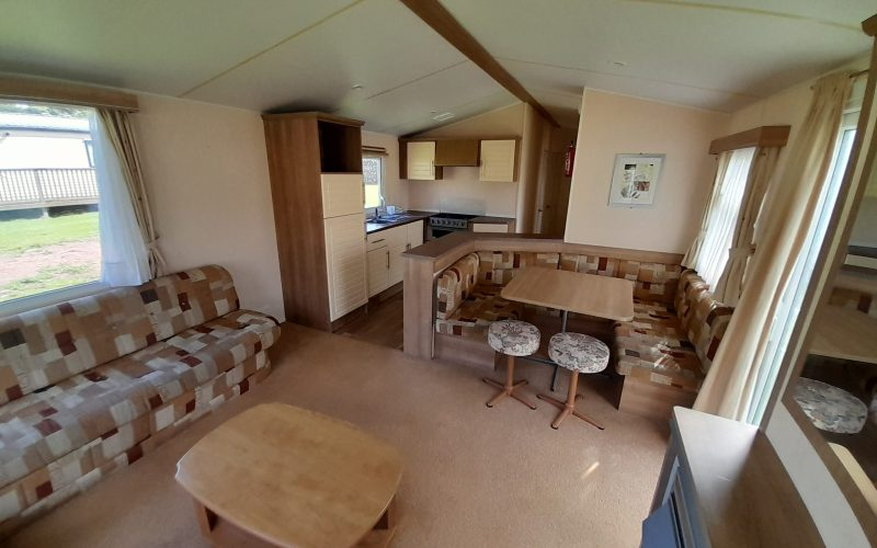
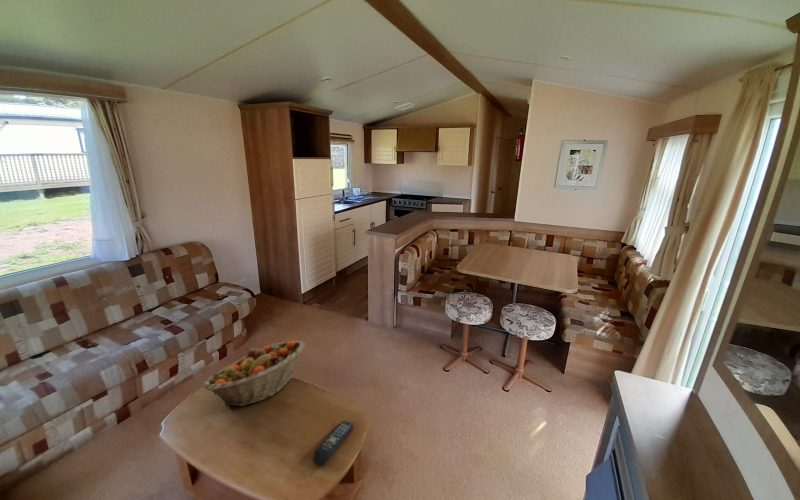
+ fruit basket (258, 368)
+ remote control (334, 440)
